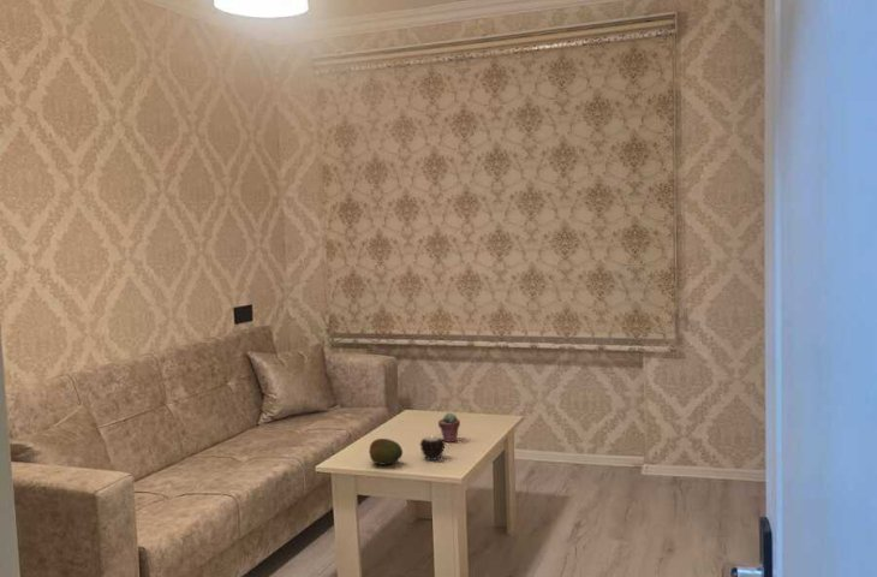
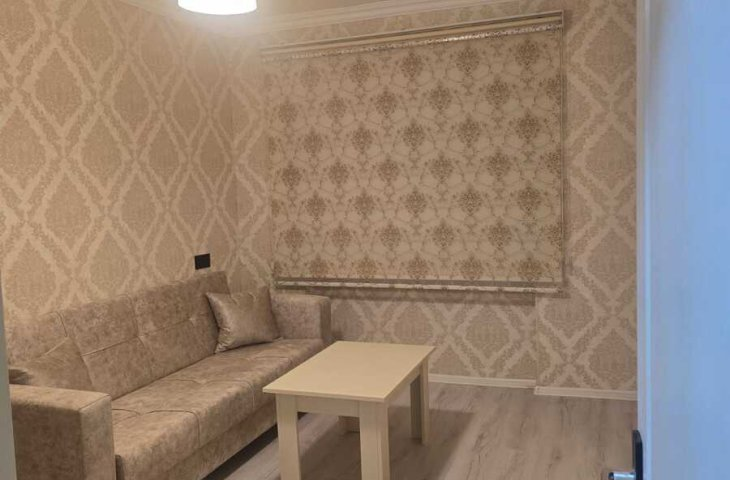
- potted succulent (449, 426)
- candle (432, 446)
- fruit (386, 451)
